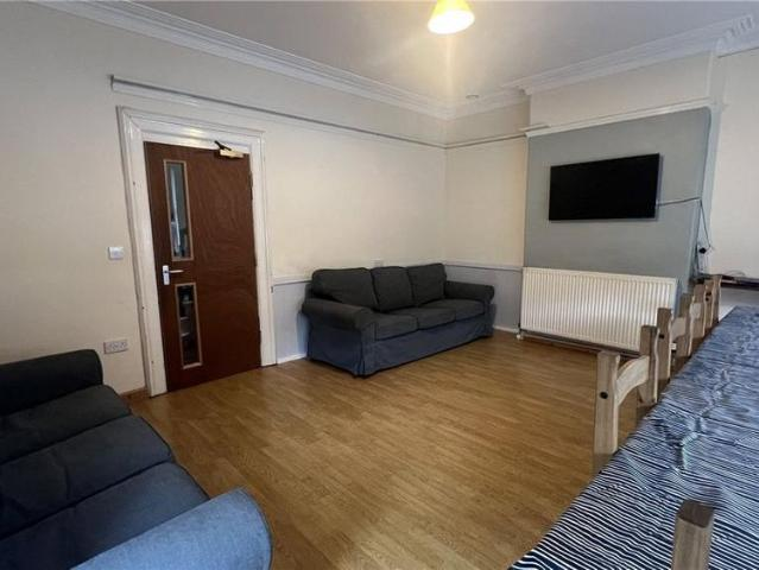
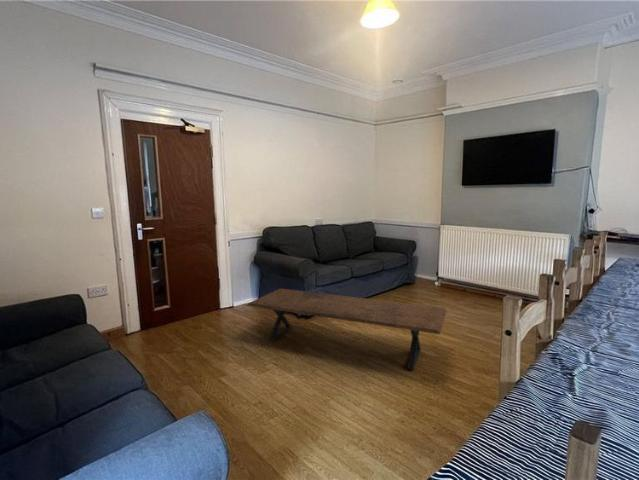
+ coffee table (343, 319)
